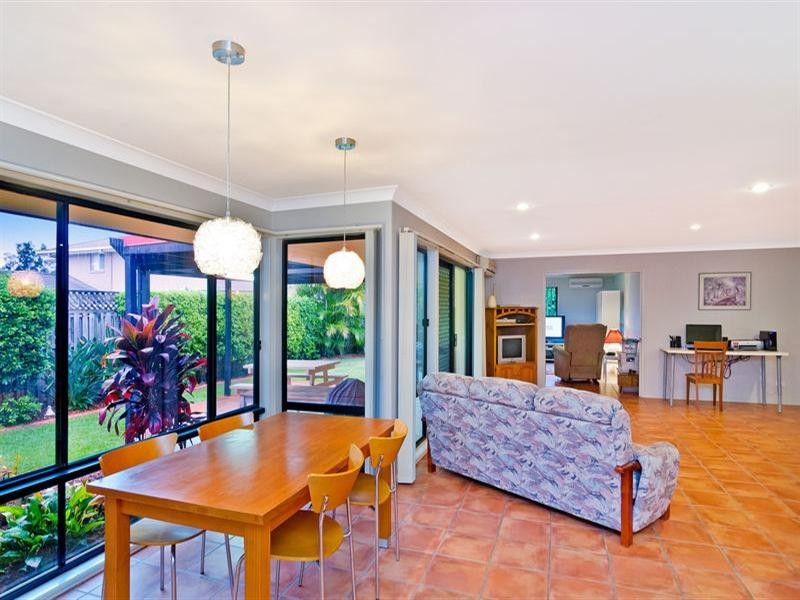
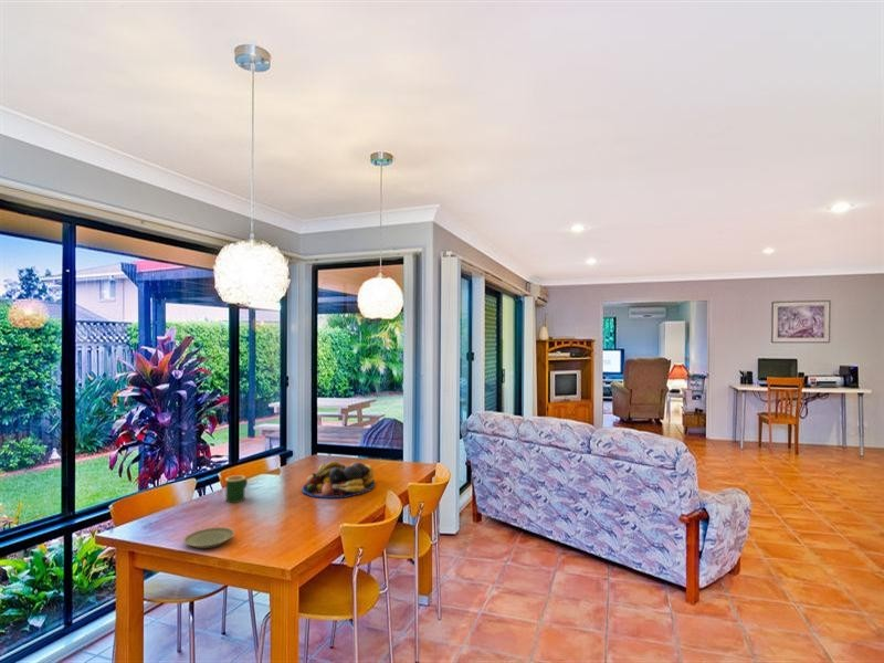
+ fruit bowl (338, 474)
+ plate (209, 538)
+ mug (238, 487)
